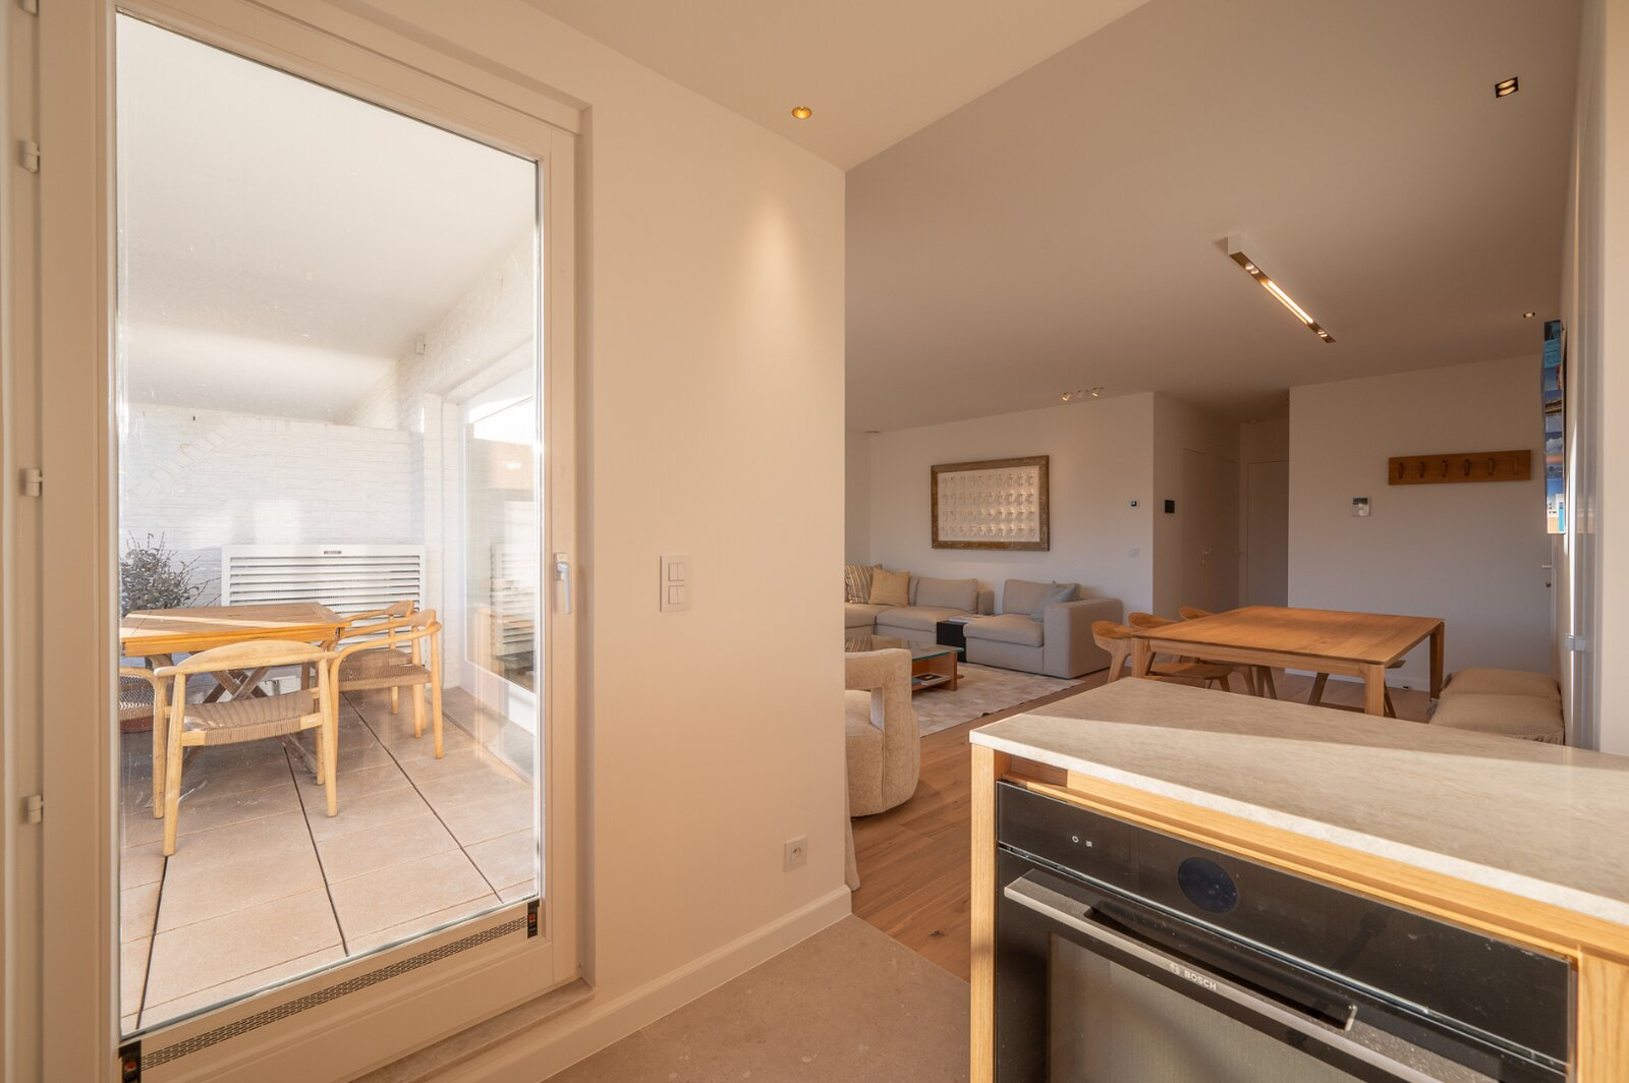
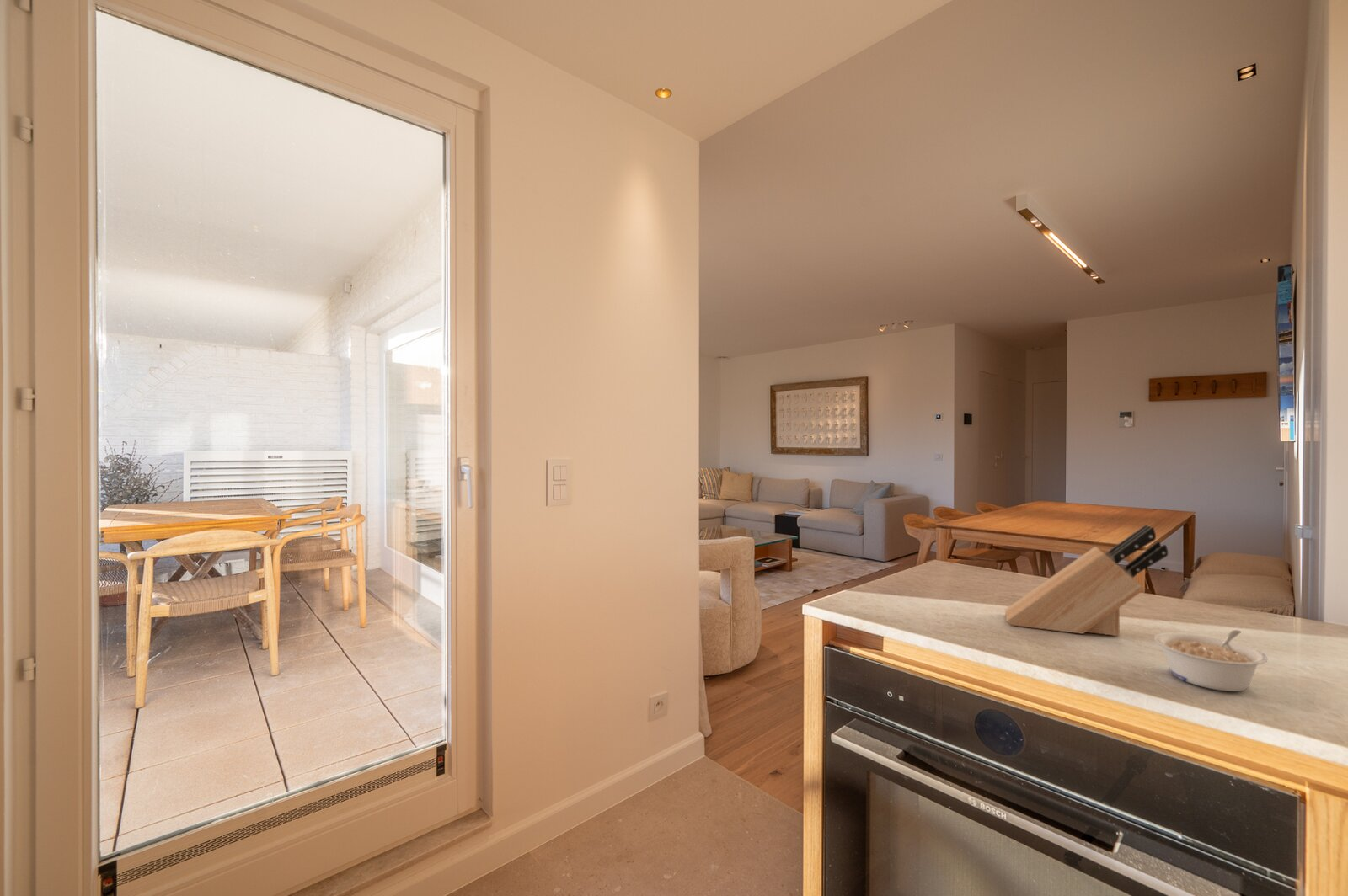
+ knife block (1081, 574)
+ legume (1206, 658)
